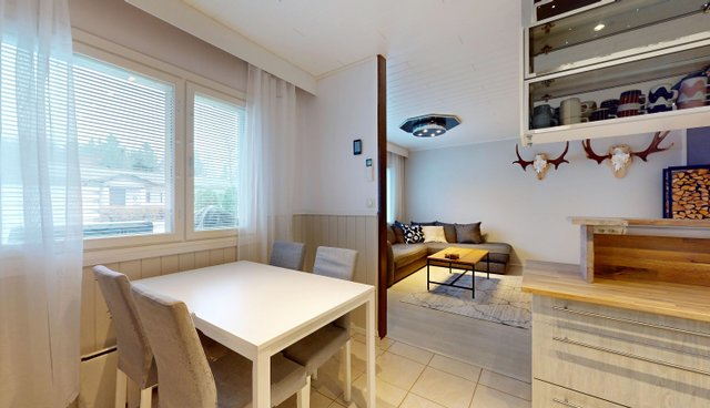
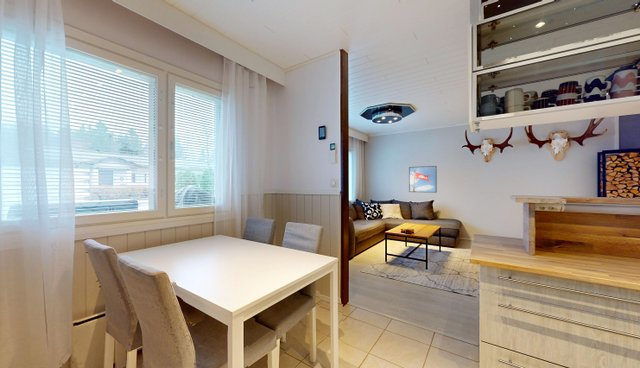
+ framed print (422, 179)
